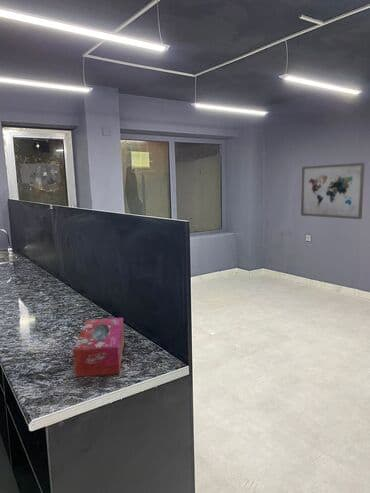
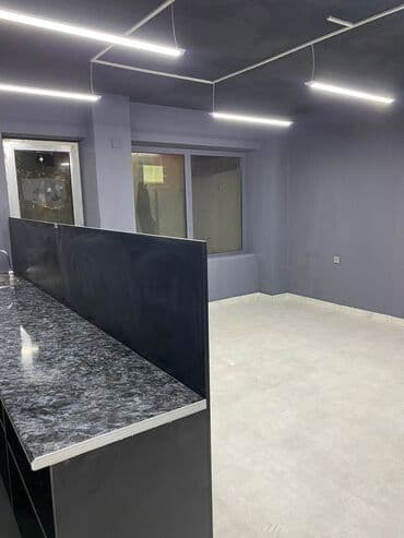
- tissue box (101, 344)
- wall art (330, 191)
